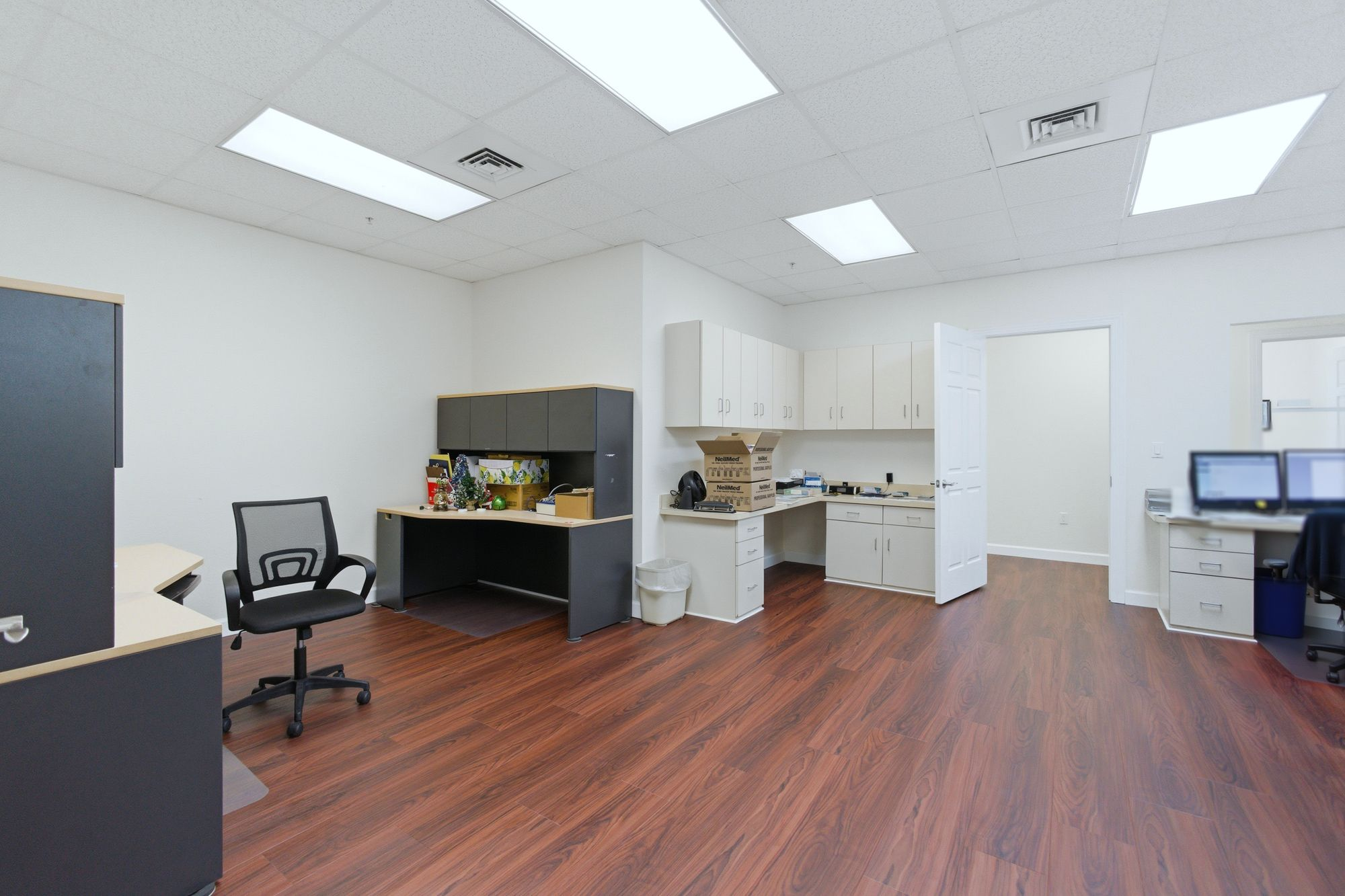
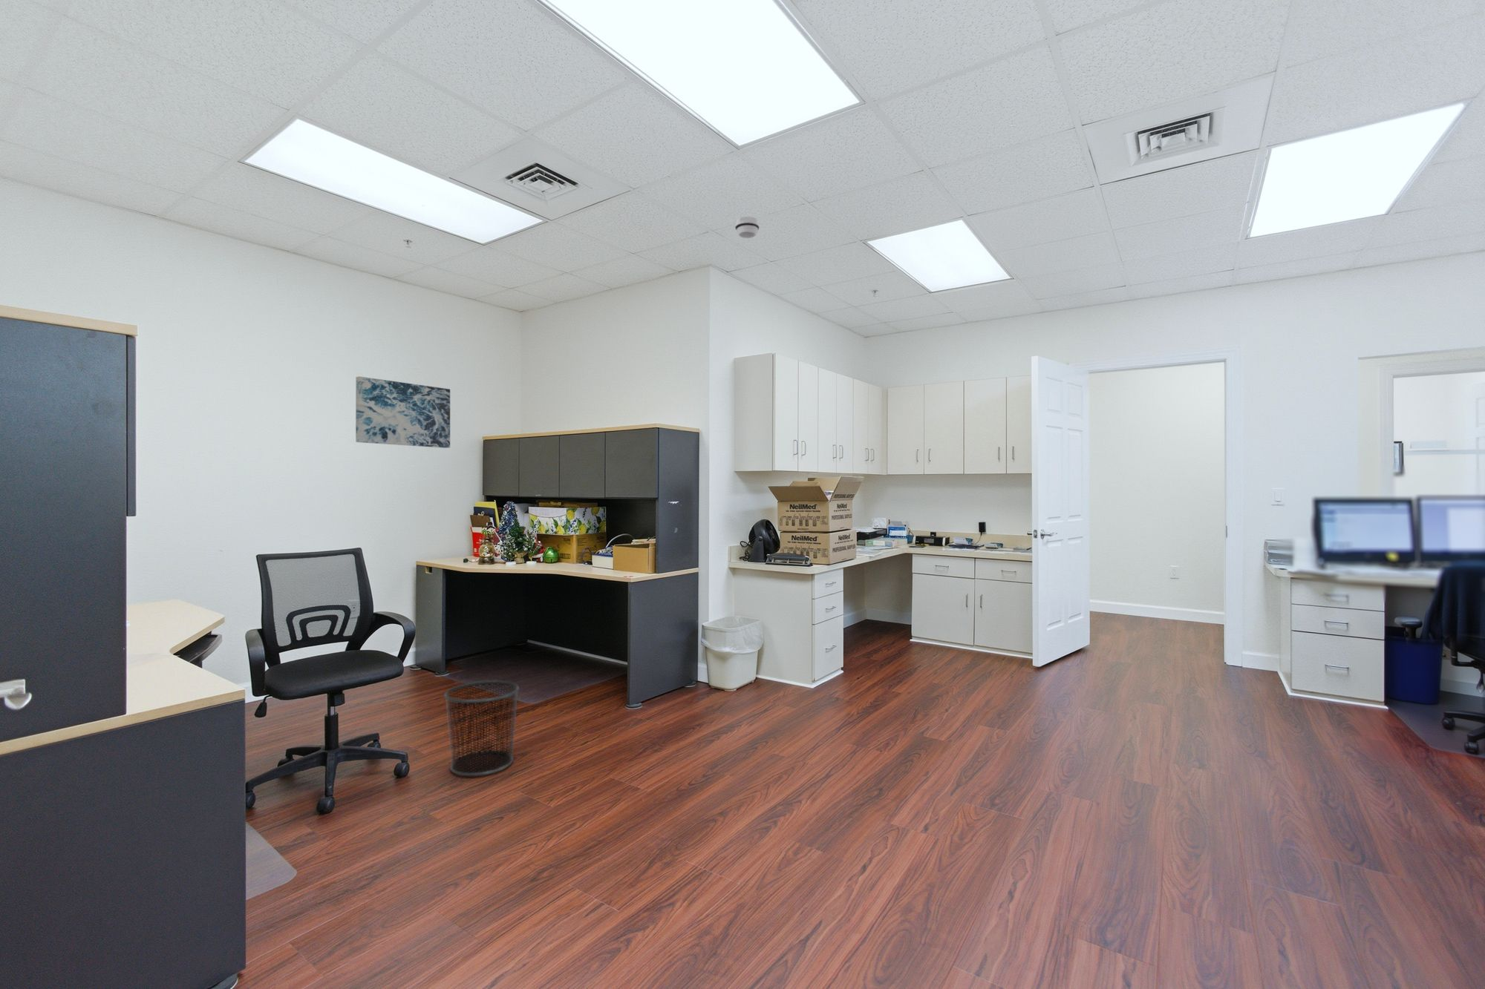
+ waste bin (481, 727)
+ wall art (405, 414)
+ smoke detector (747, 227)
